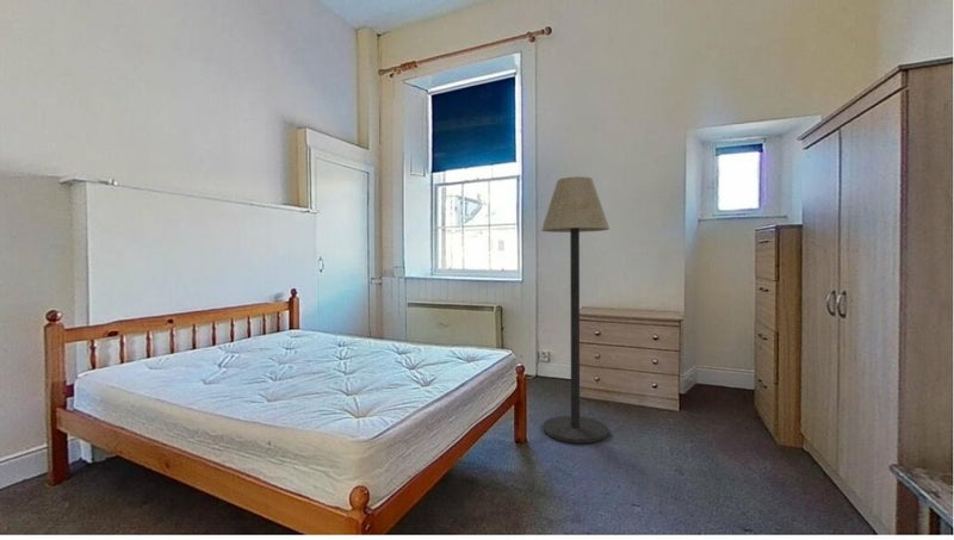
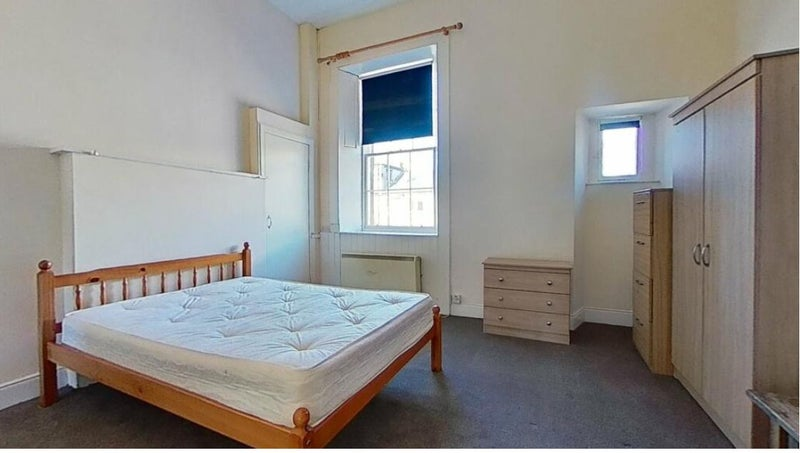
- floor lamp (575, 305)
